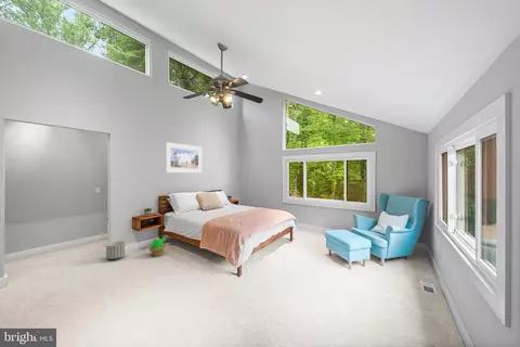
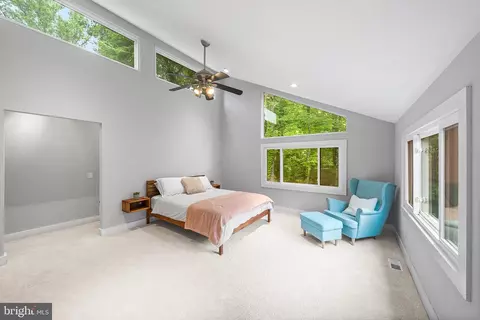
- planter (115, 250)
- decorative plant (158, 244)
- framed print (185, 158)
